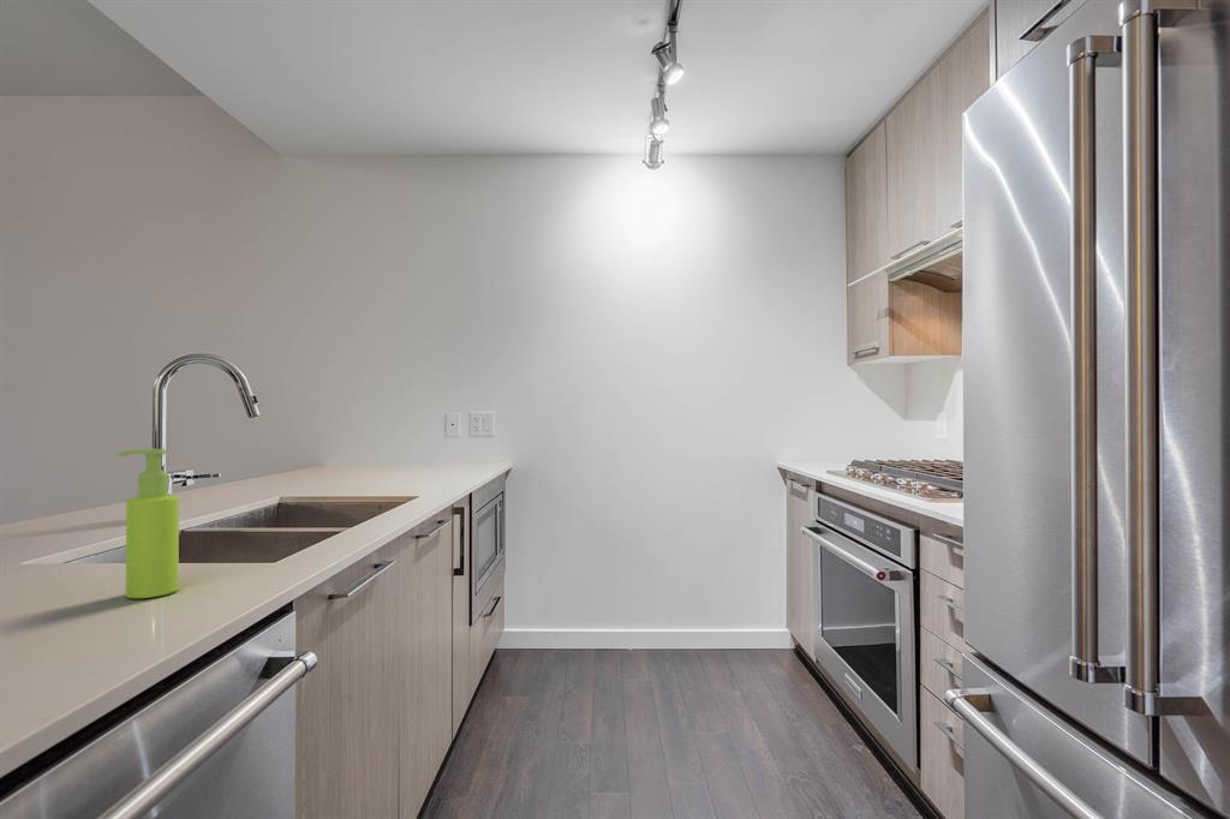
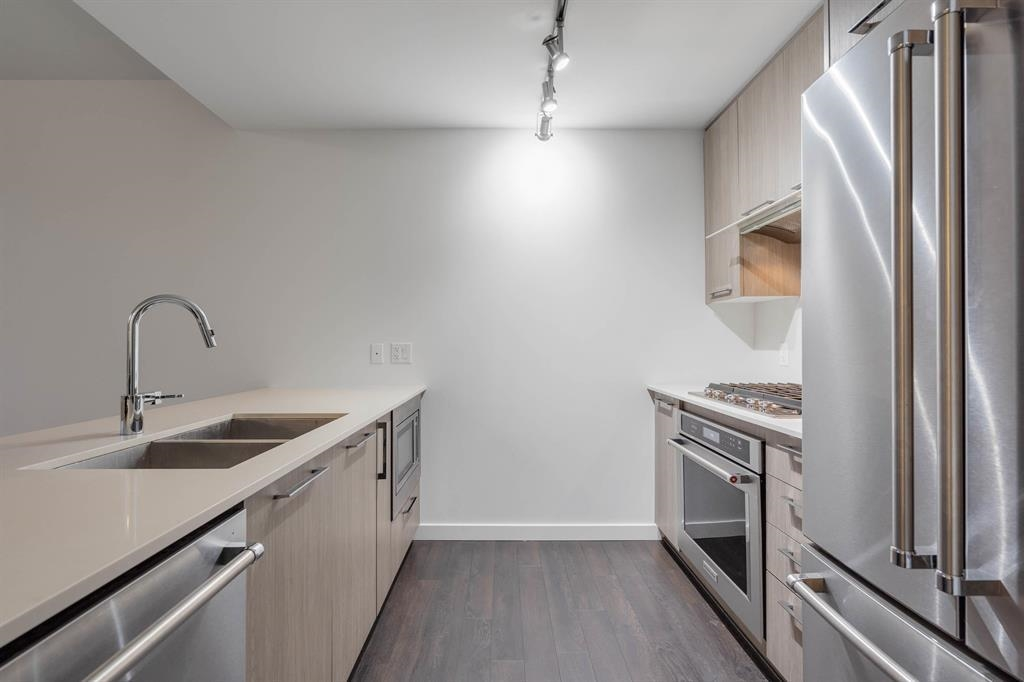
- soap dispenser (148, 520)
